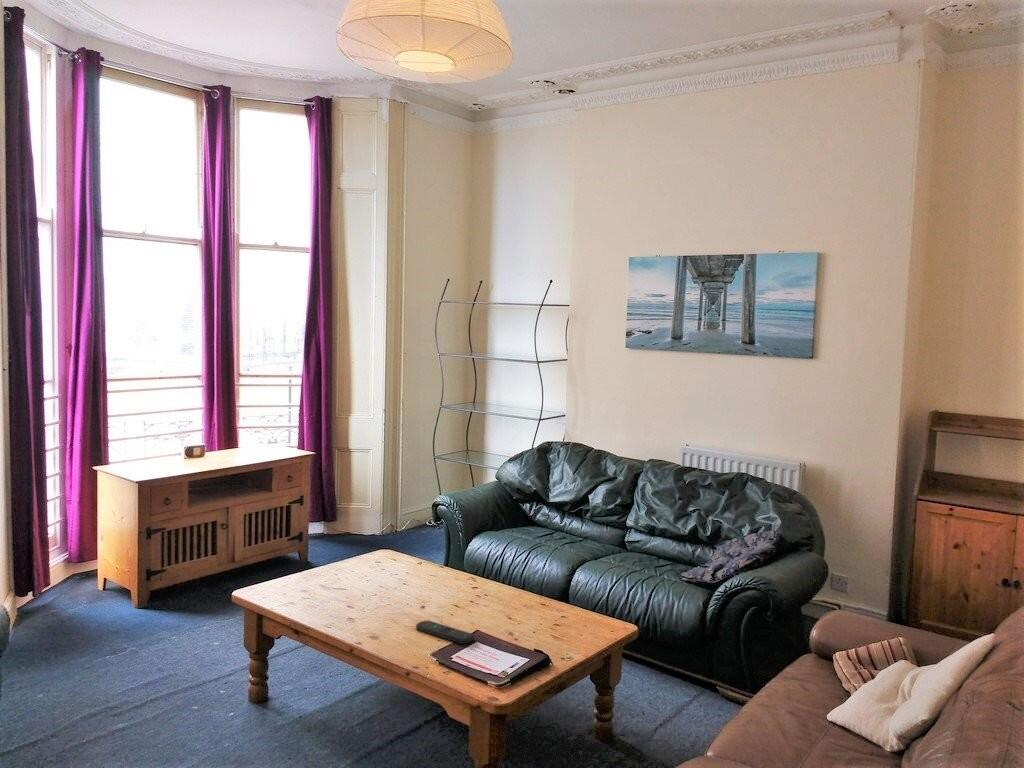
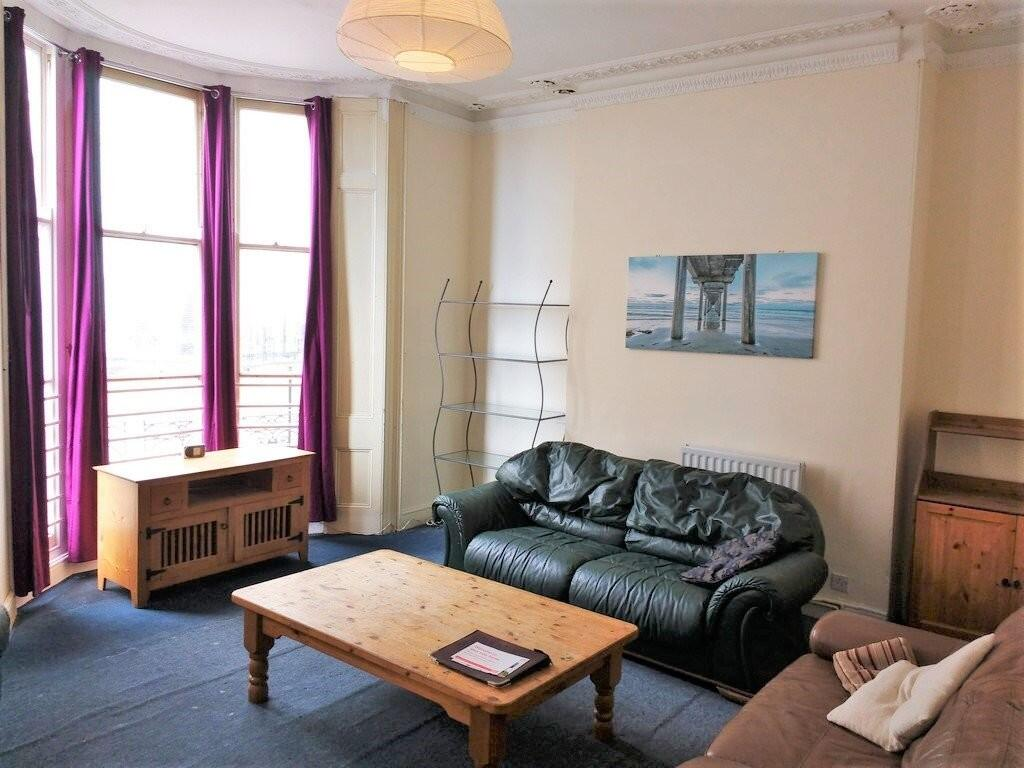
- remote control (444, 631)
